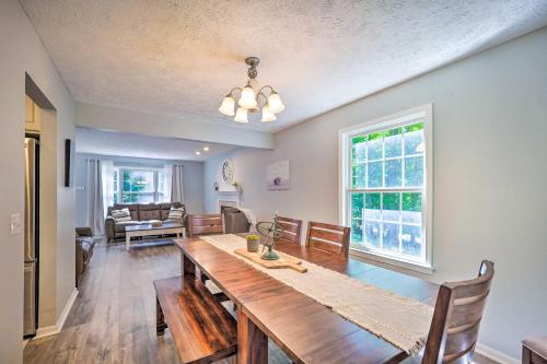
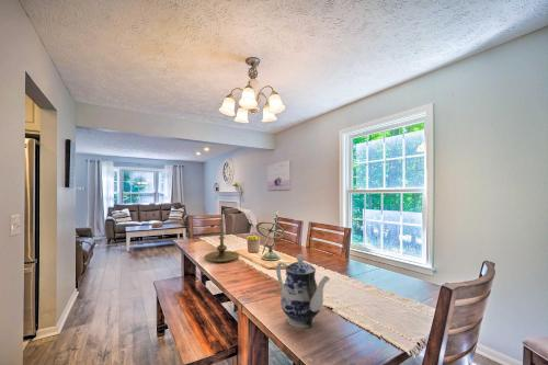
+ teapot (300, 287)
+ candle holder (221, 238)
